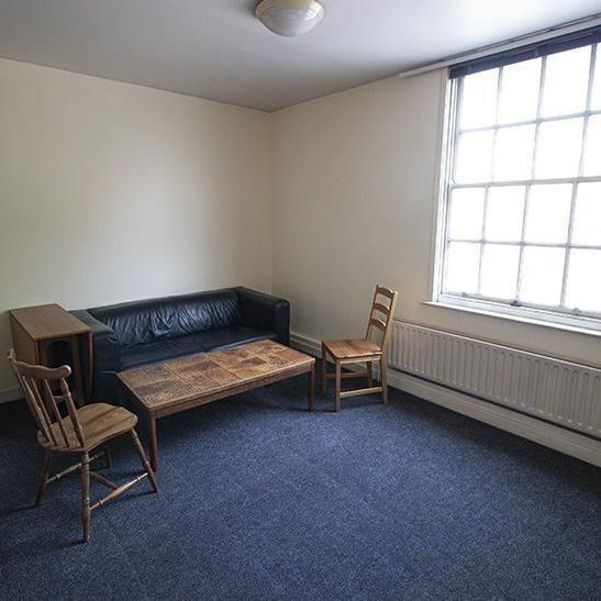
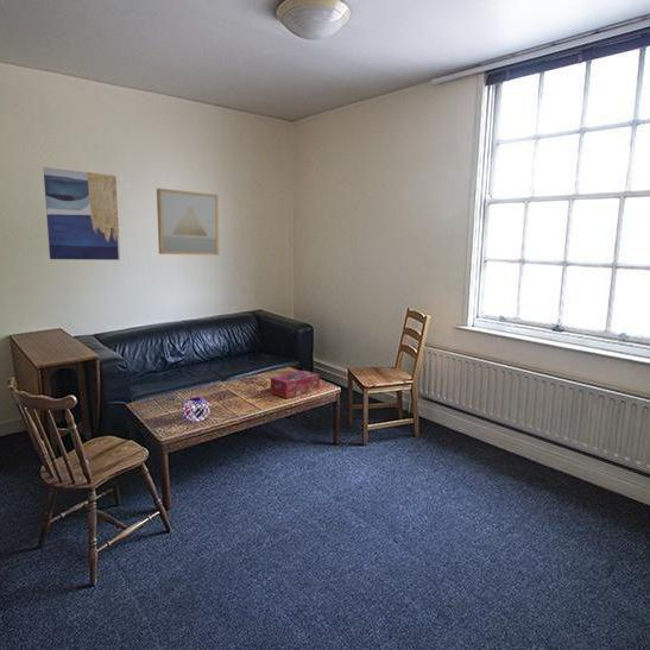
+ wall art (83, 216)
+ wall art (189, 223)
+ tissue box (295, 383)
+ decorative orb (196, 409)
